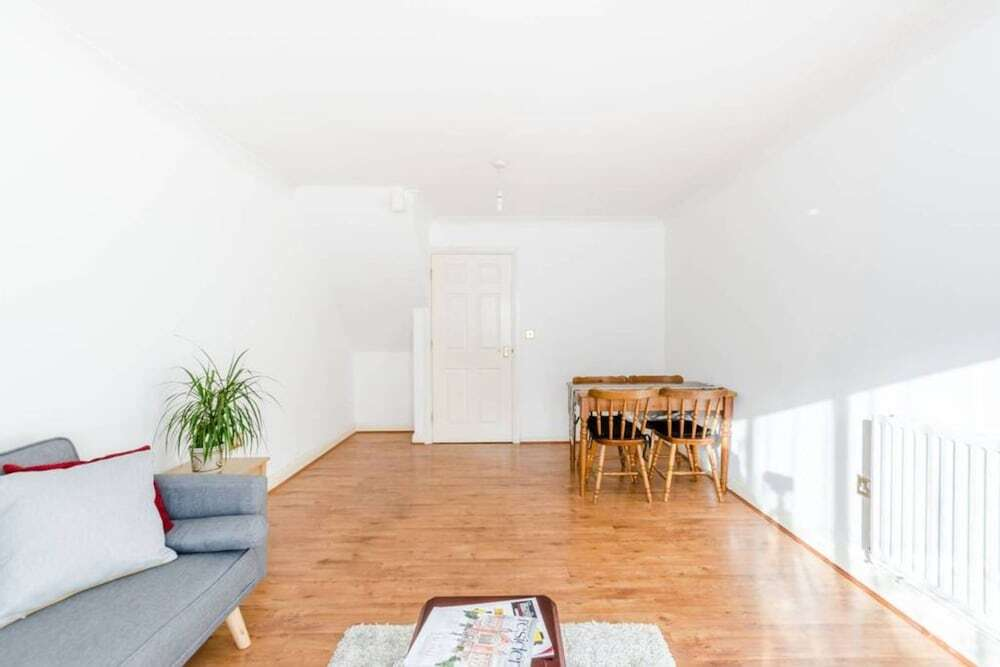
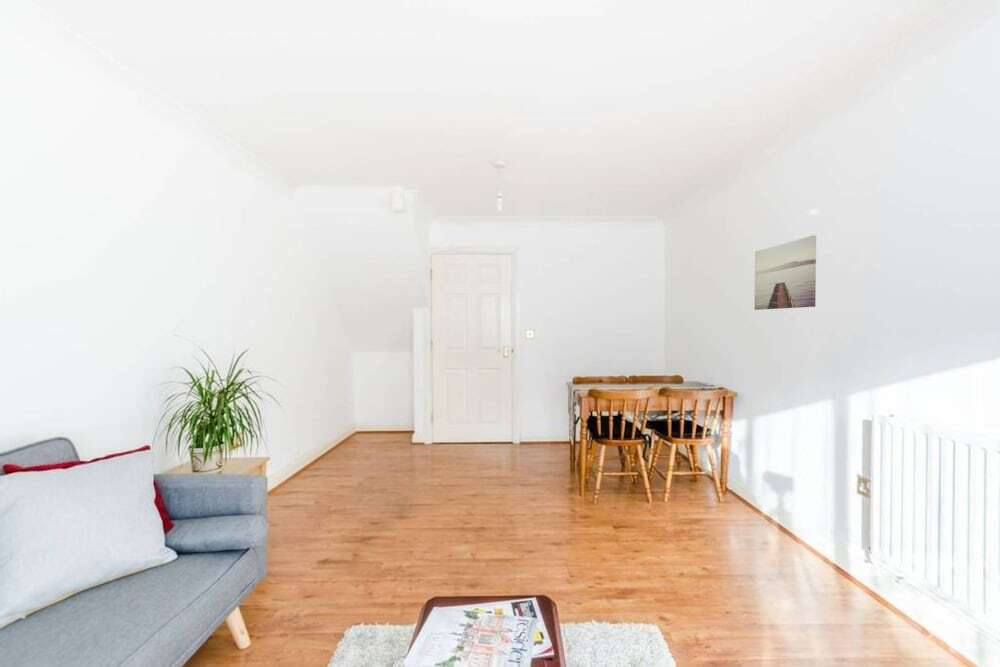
+ wall art (782, 276)
